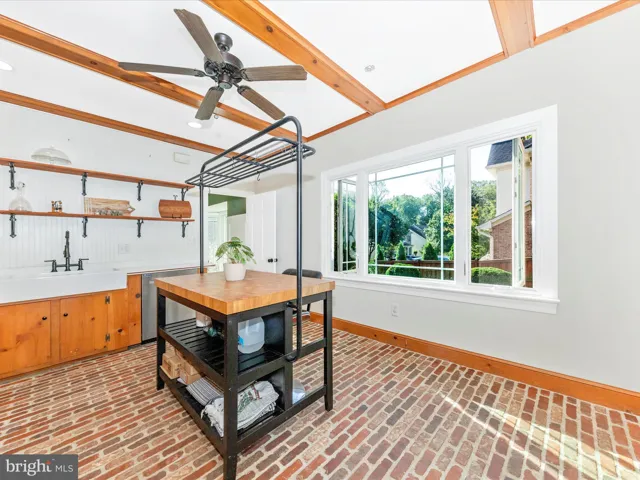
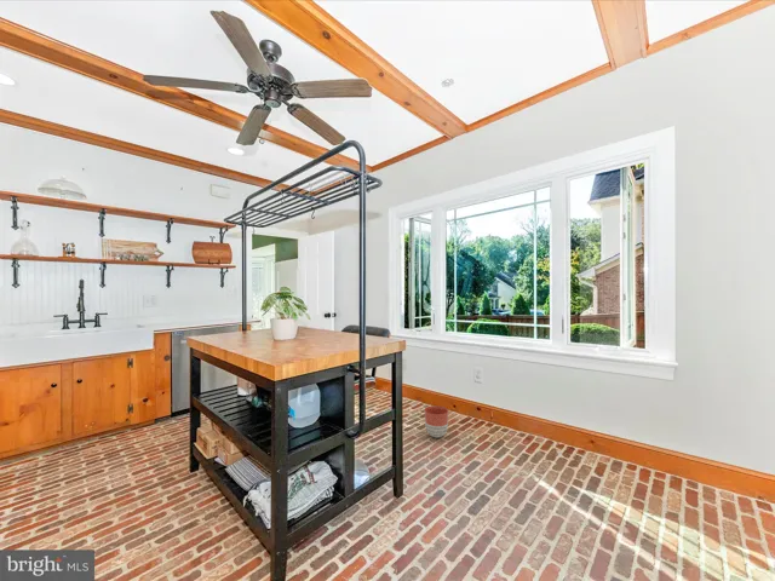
+ planter (436, 422)
